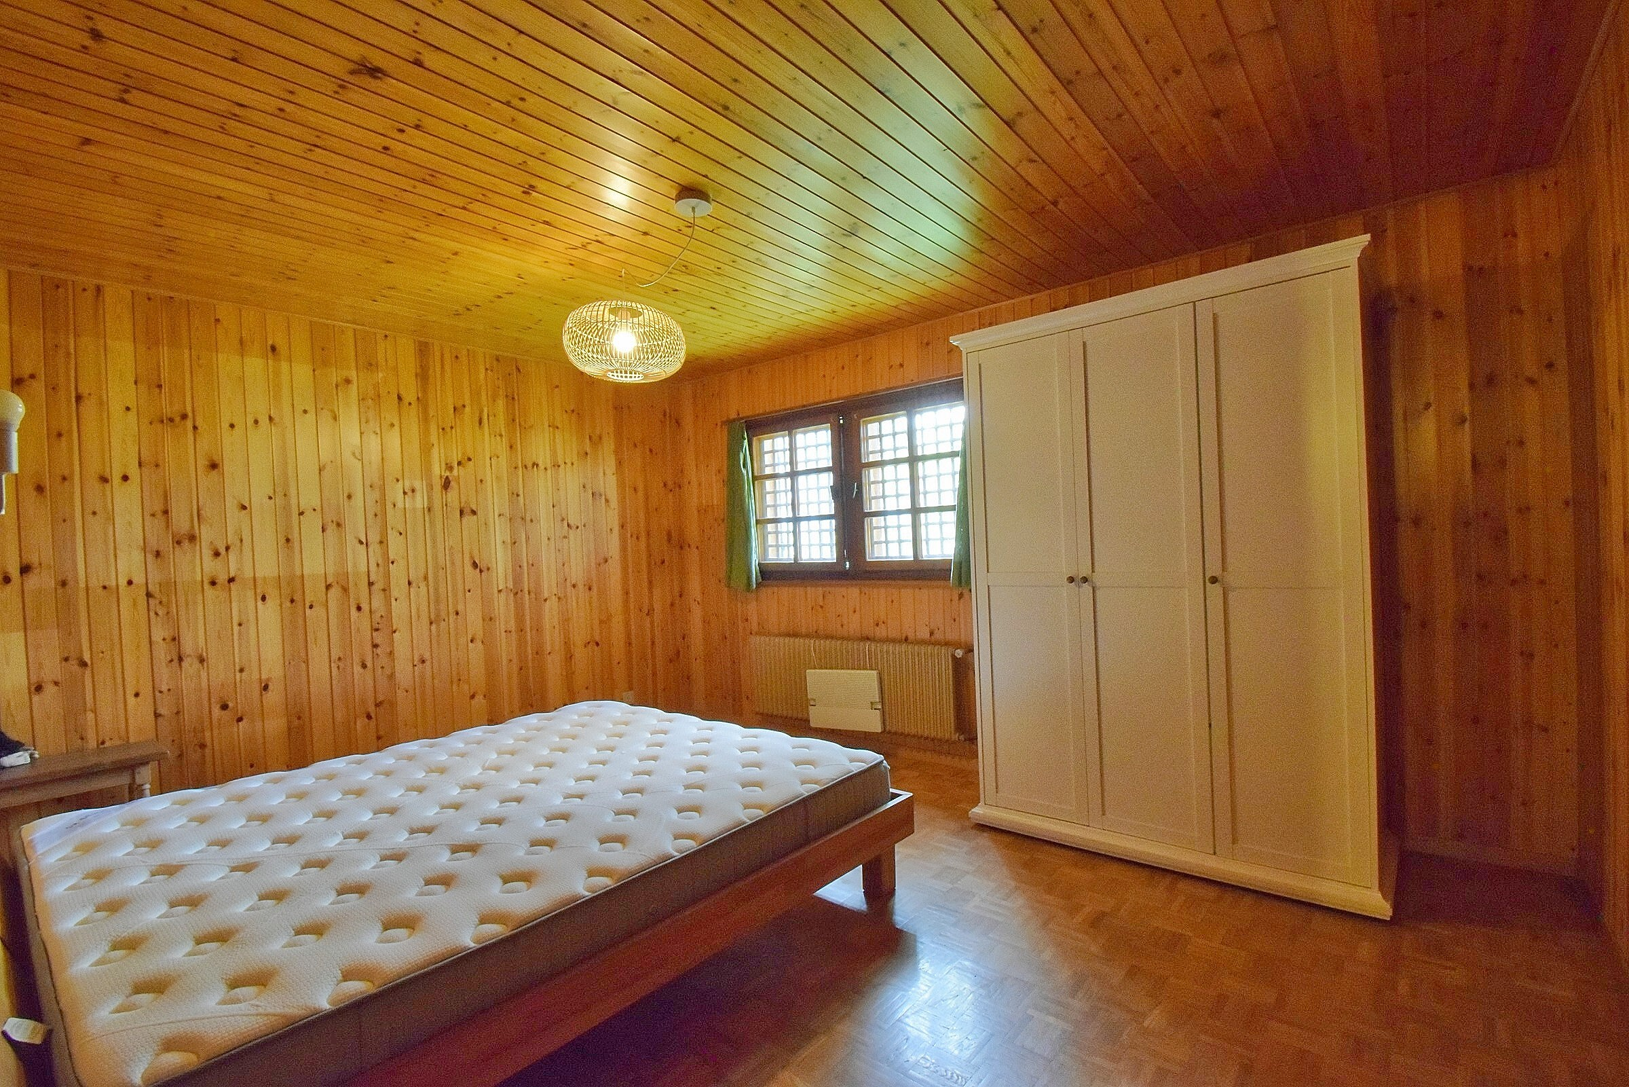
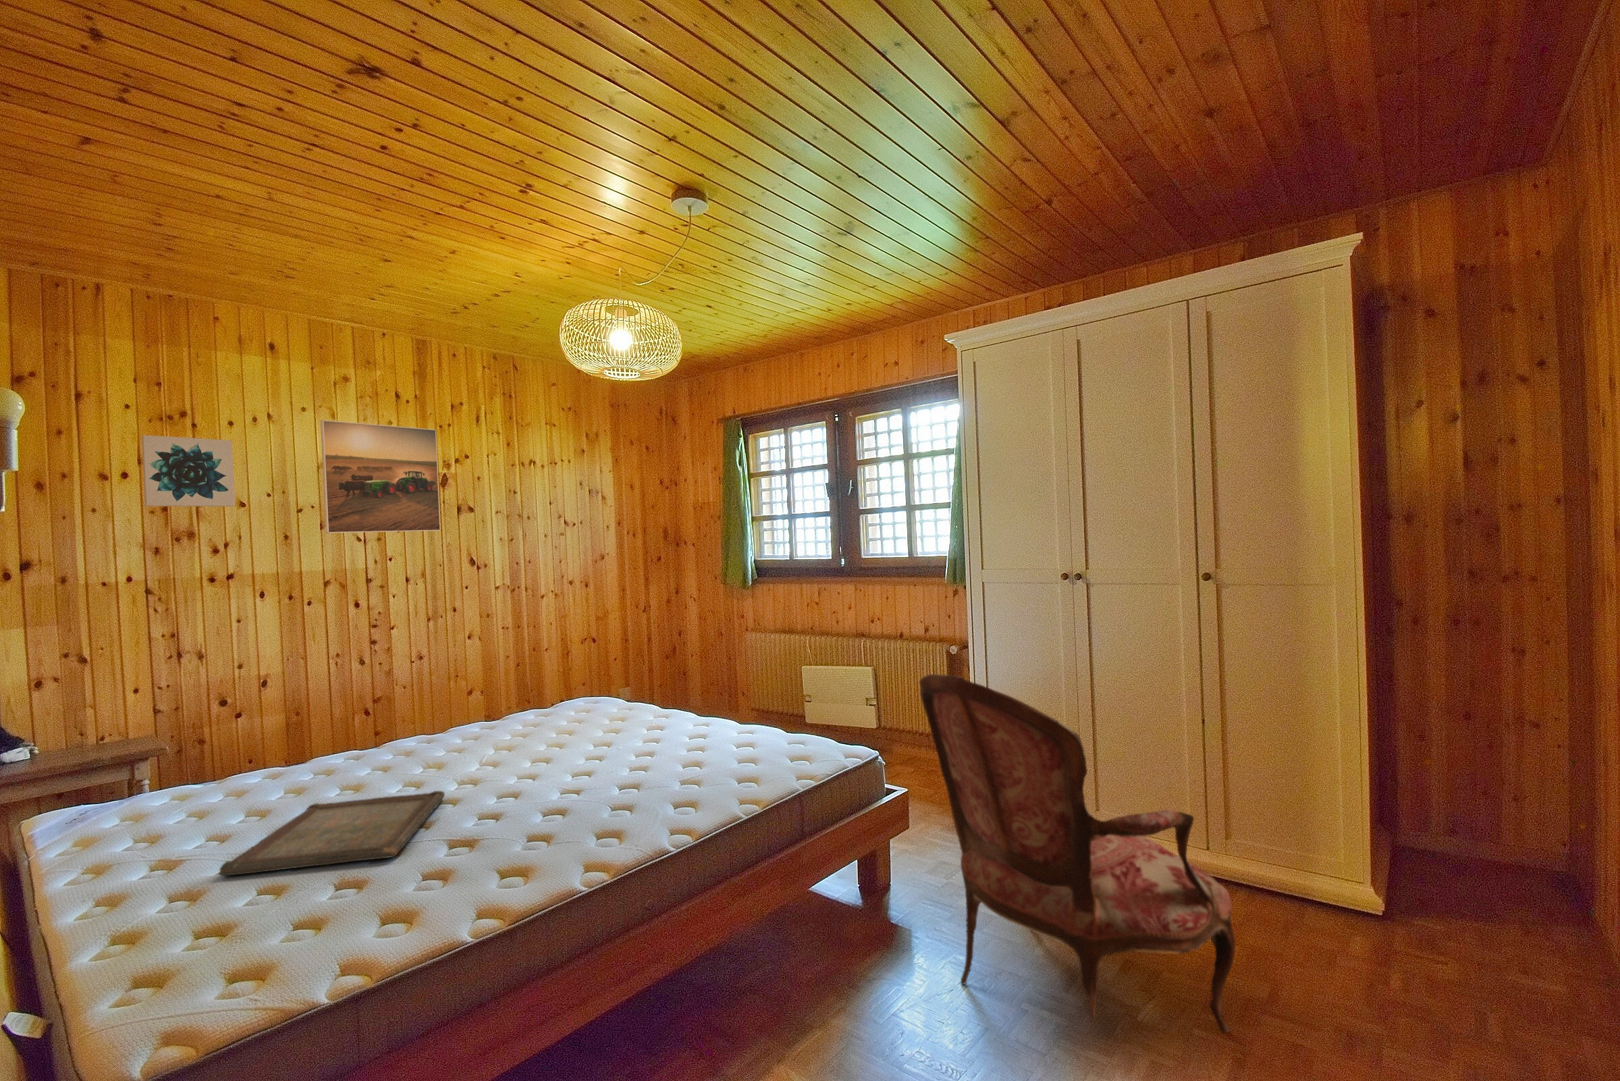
+ armchair (1055, 825)
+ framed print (384, 478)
+ wall art (189, 472)
+ serving tray (349, 828)
